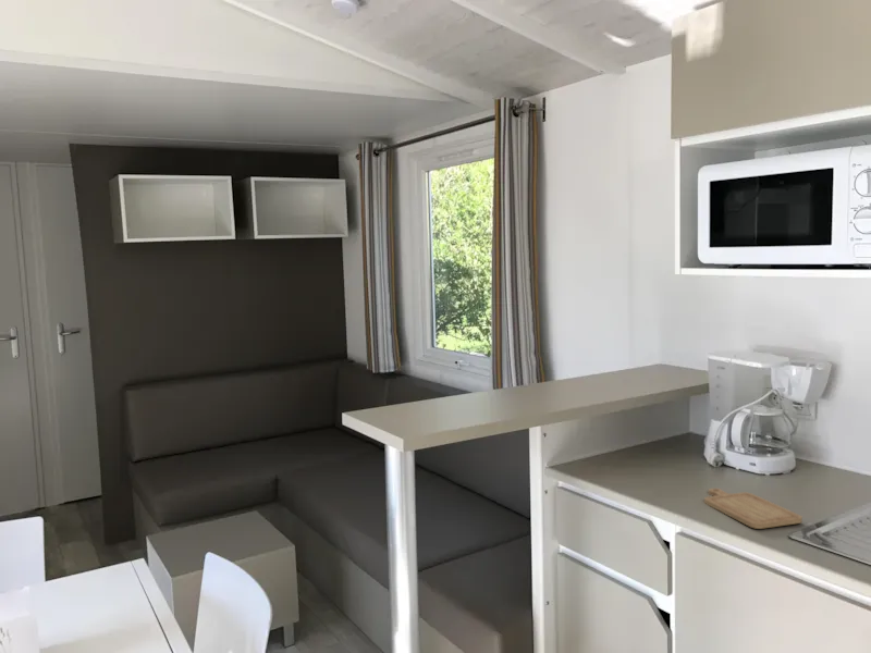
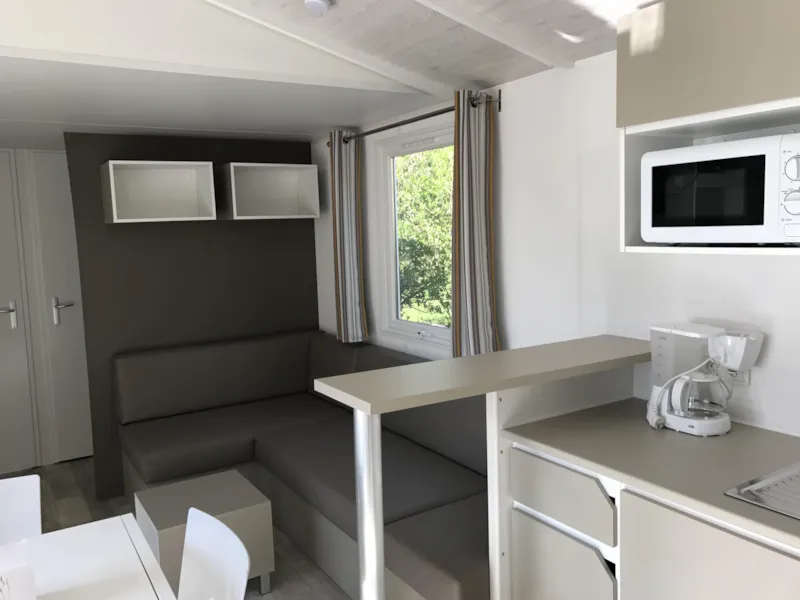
- chopping board (744, 505)
